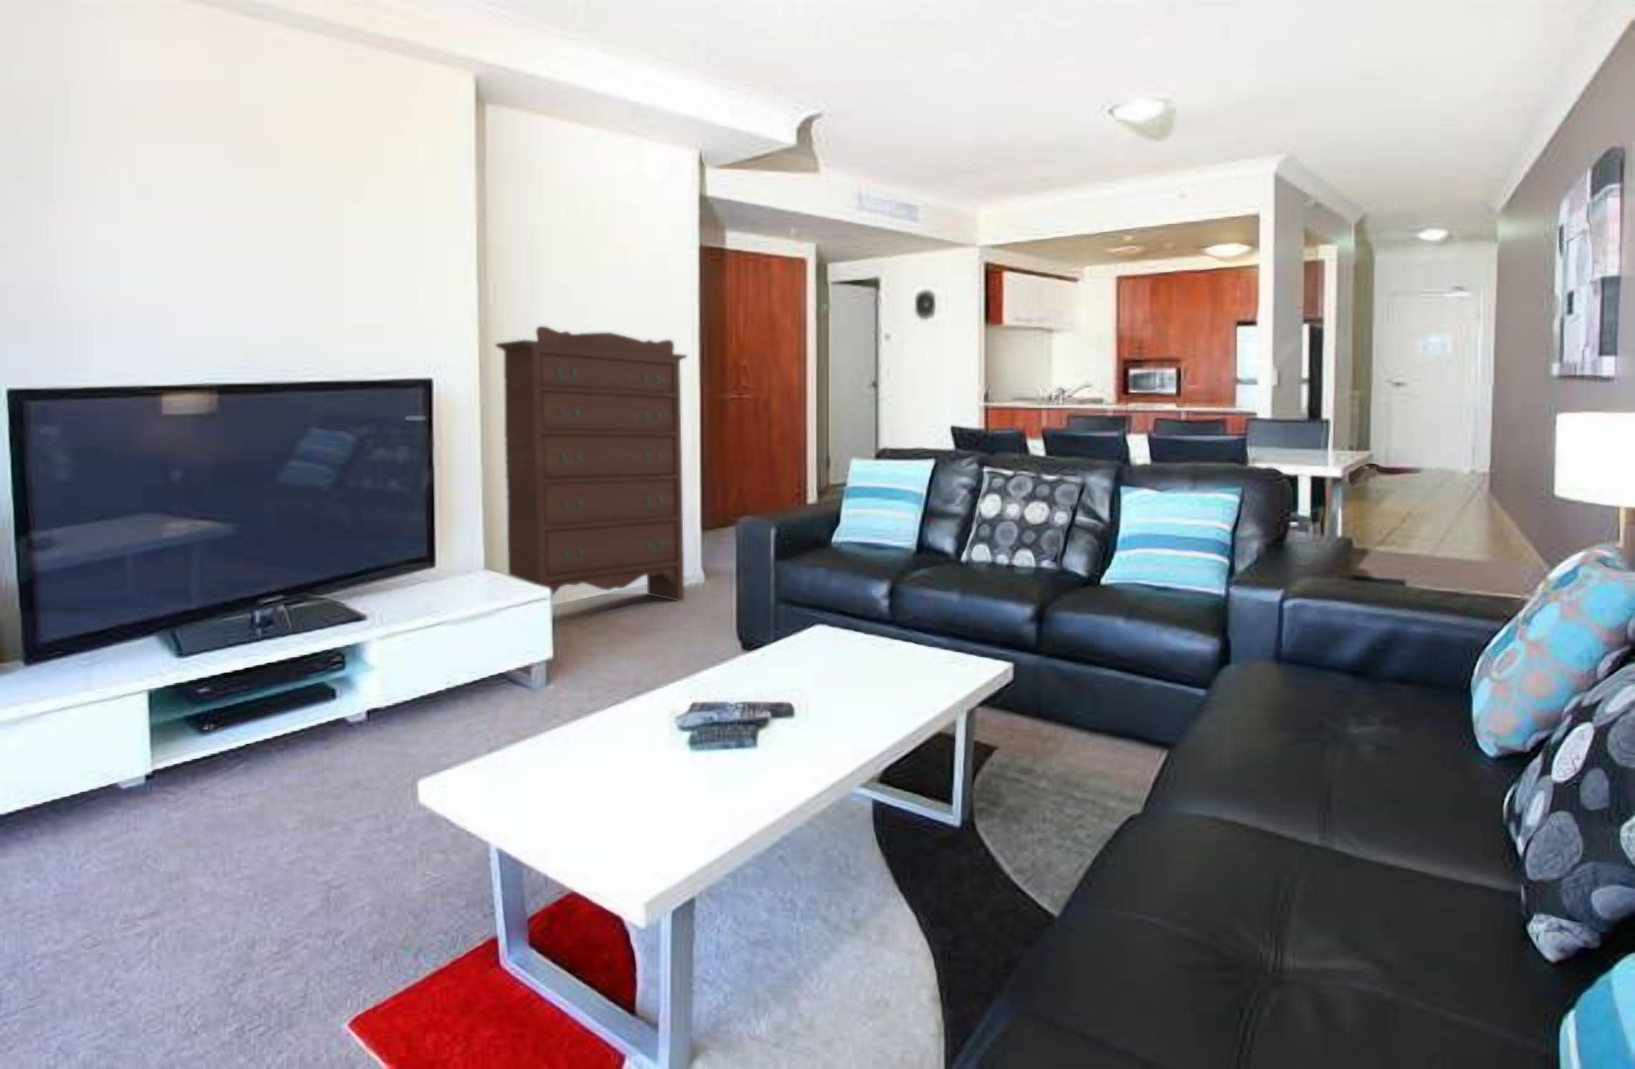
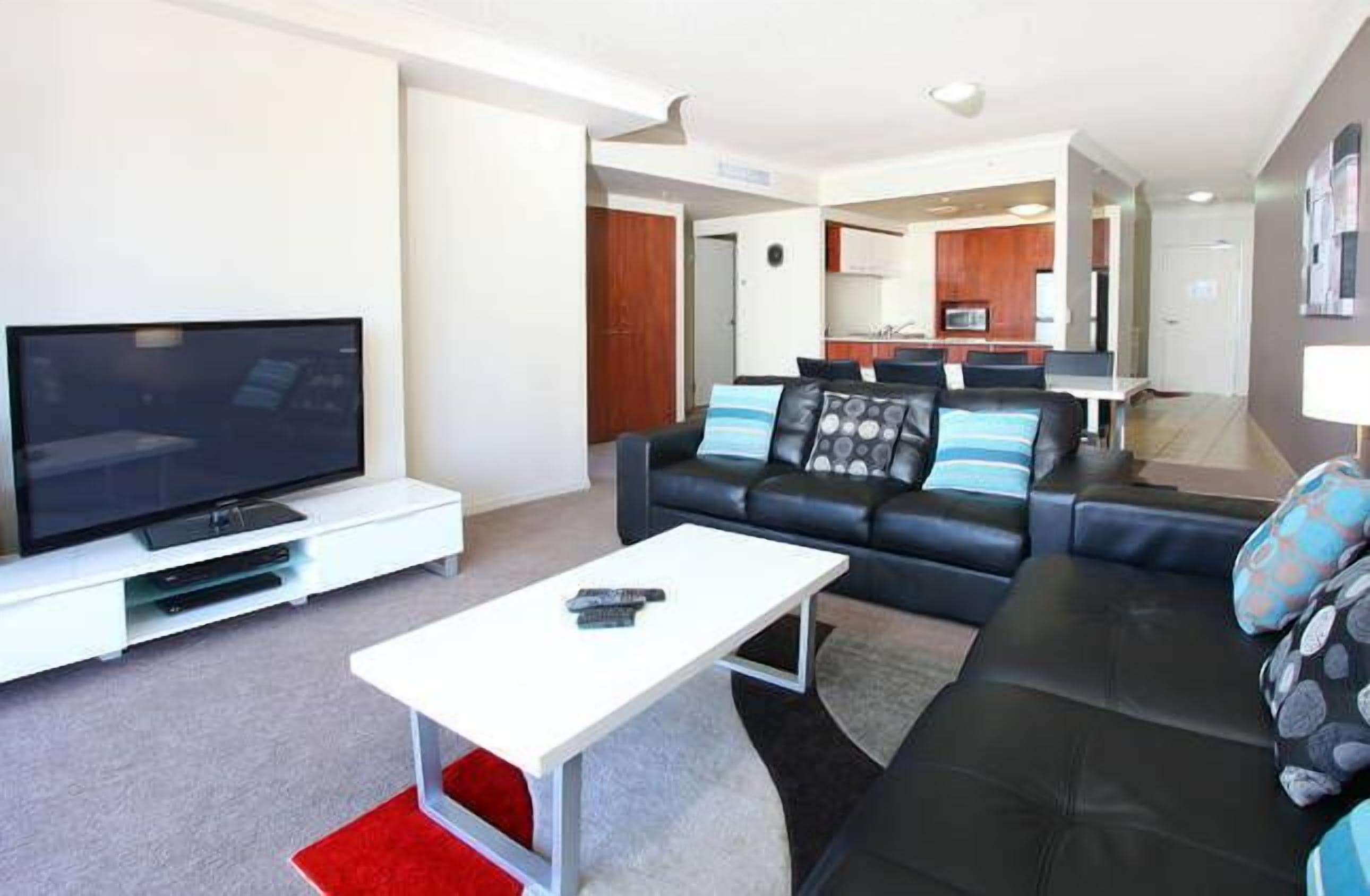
- dresser (598, 475)
